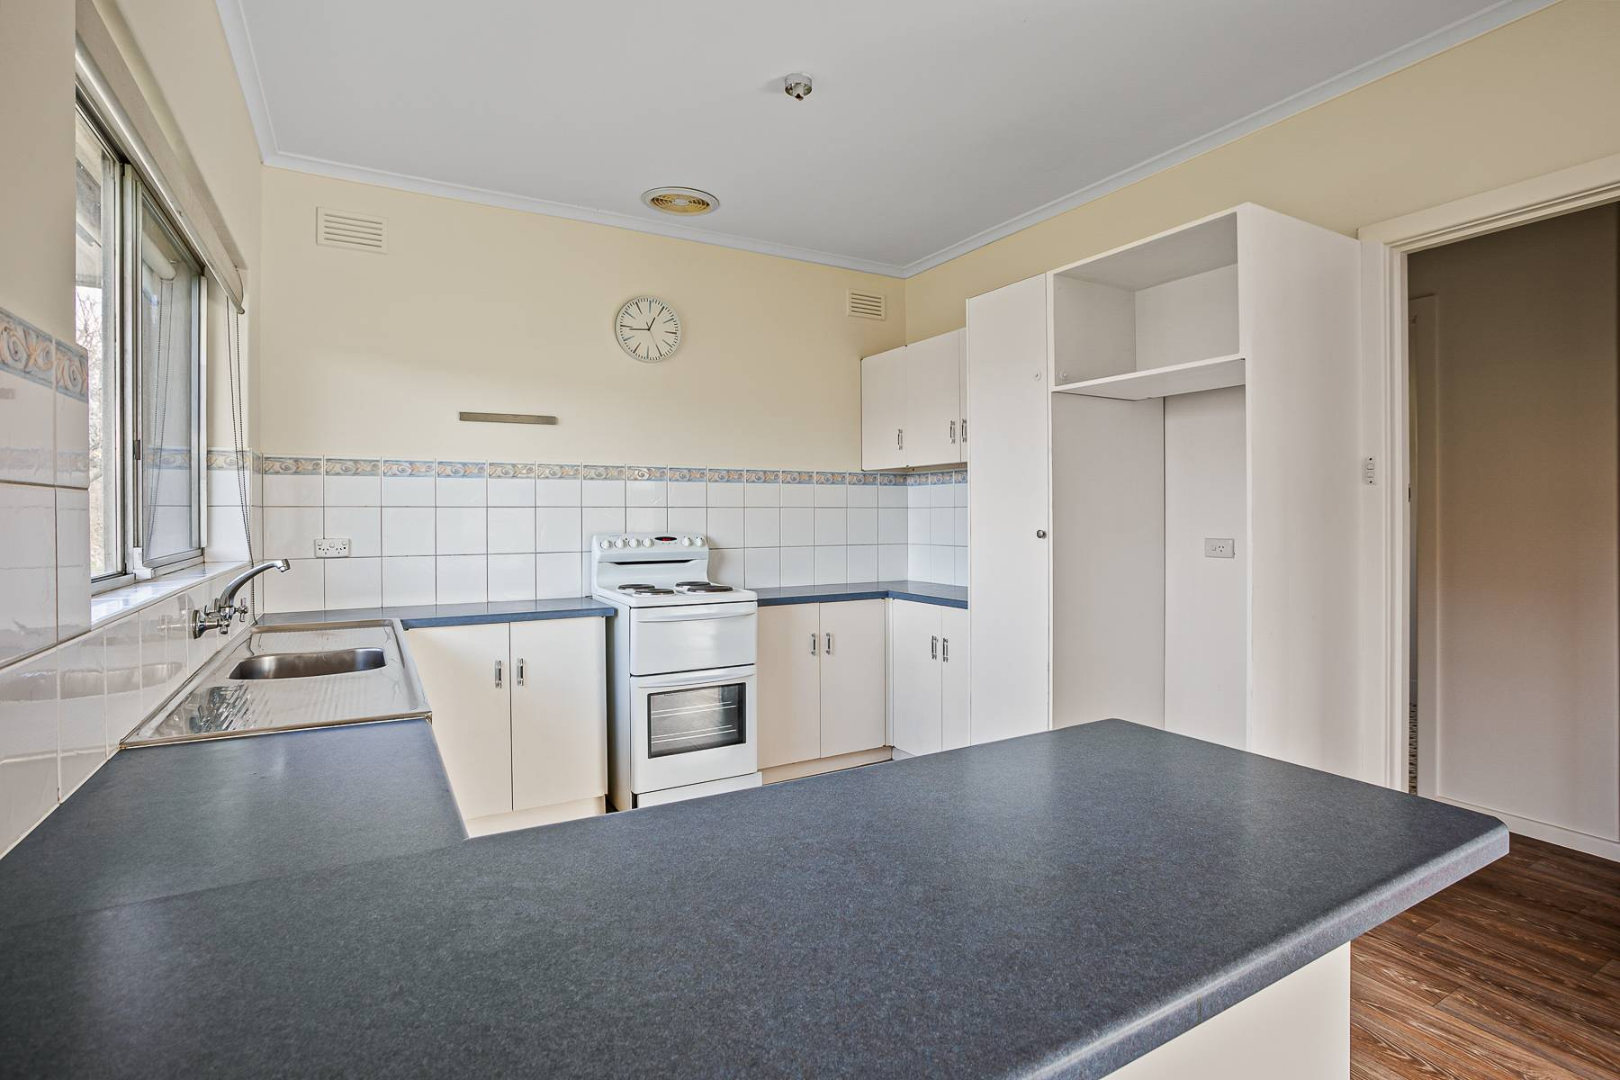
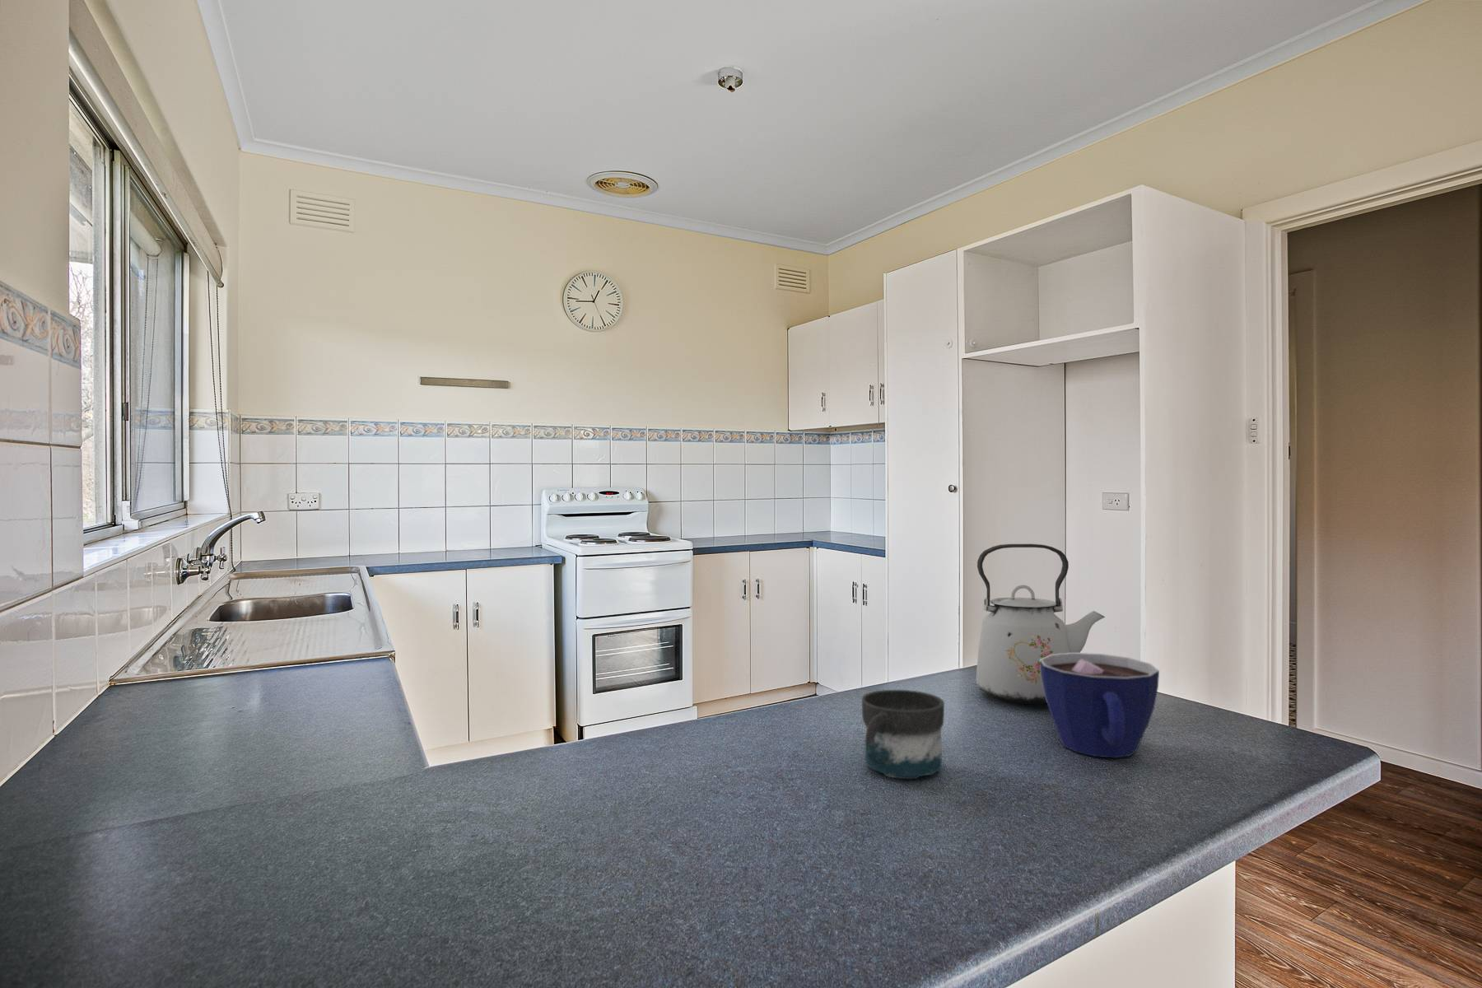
+ kettle (1040, 620)
+ cup (1102, 709)
+ mug (903, 737)
